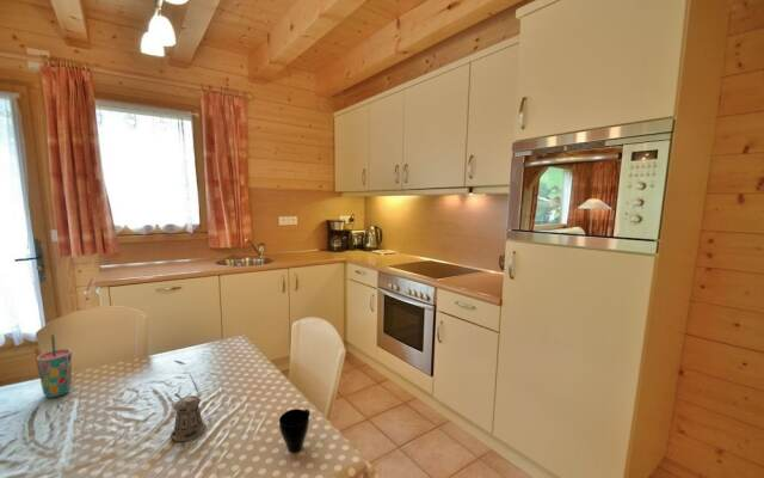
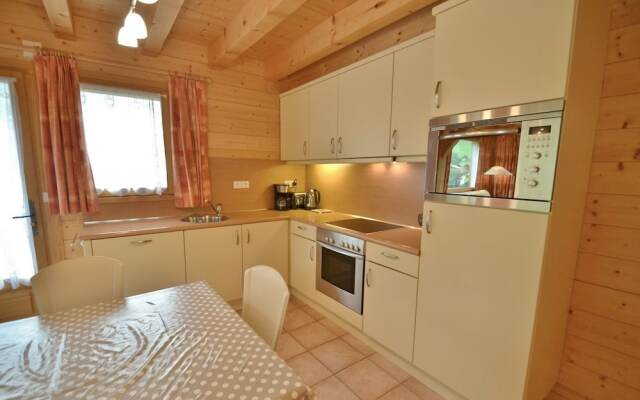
- cup (297, 429)
- pepper shaker (186, 412)
- cup (55, 363)
